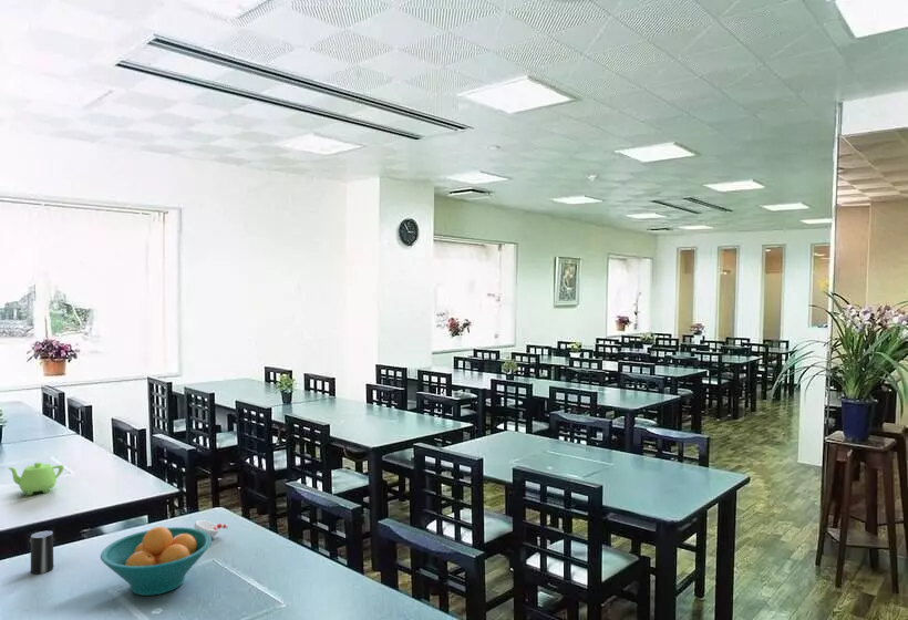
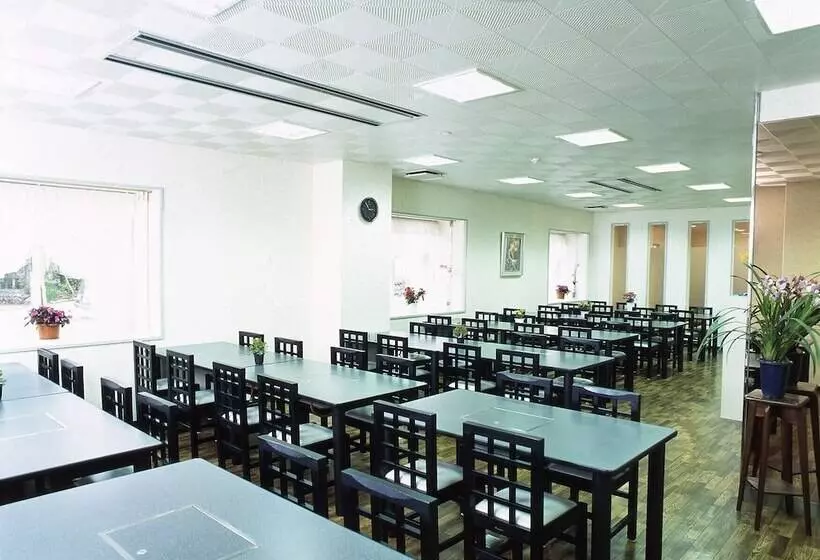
- cup (209, 529)
- fruit bowl (157, 556)
- teapot (35, 477)
- cup (40, 550)
